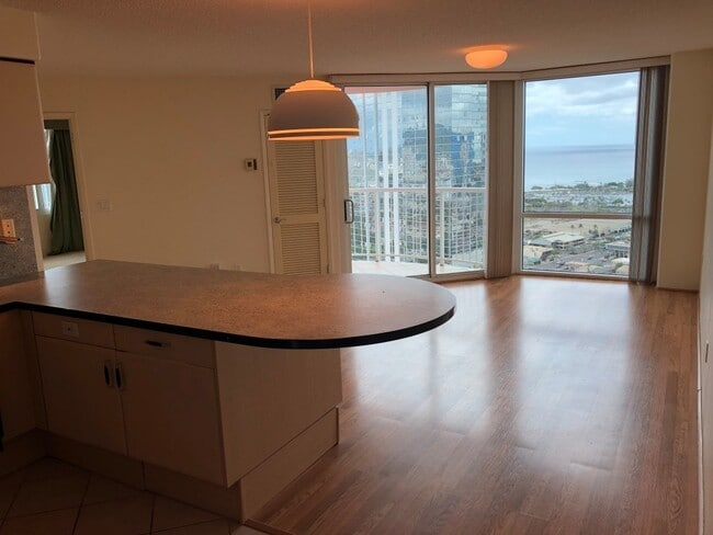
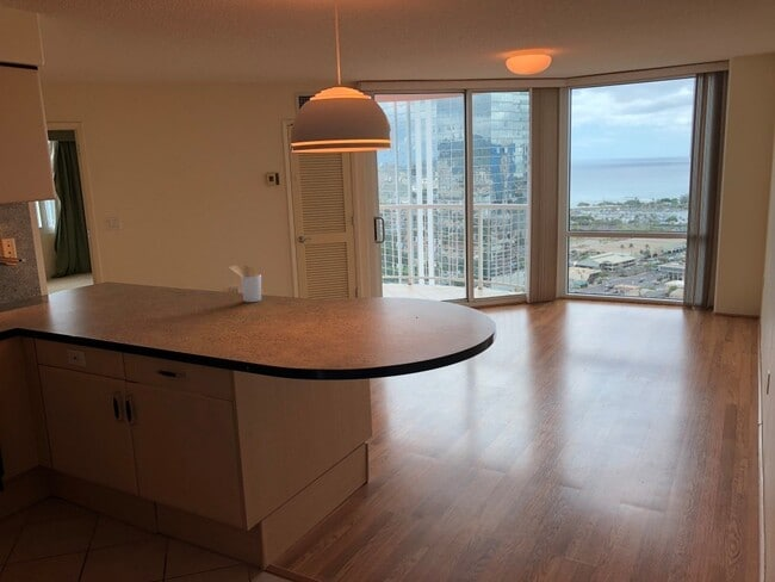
+ utensil holder (246, 281)
